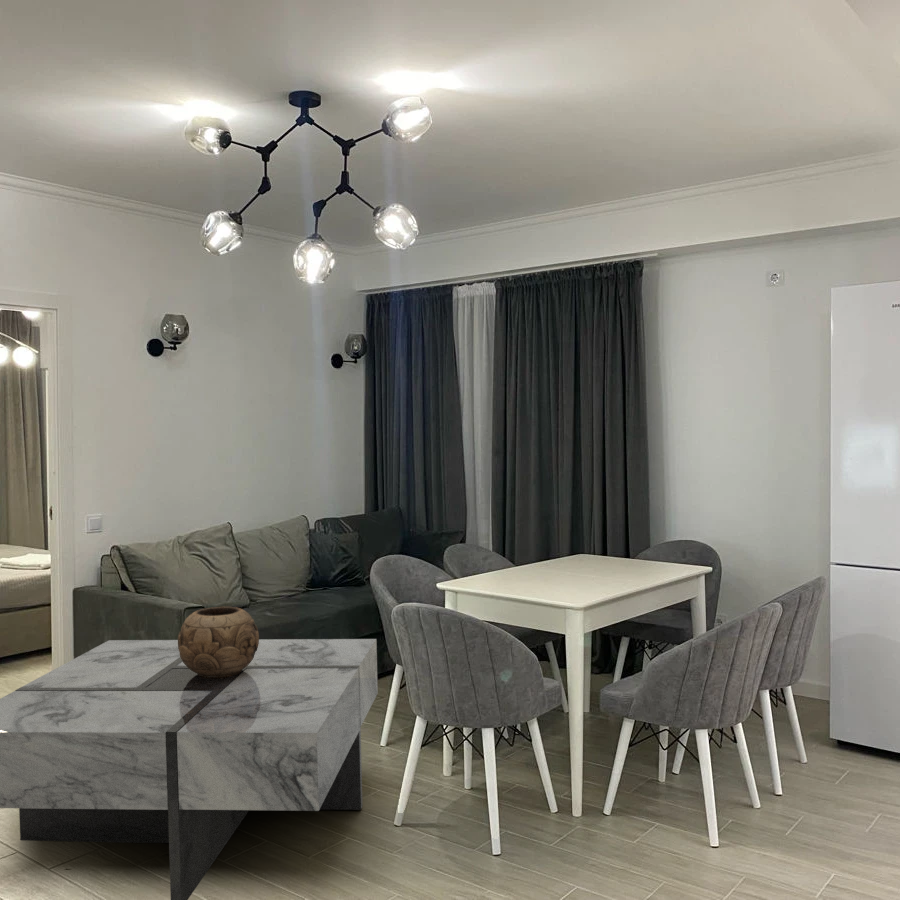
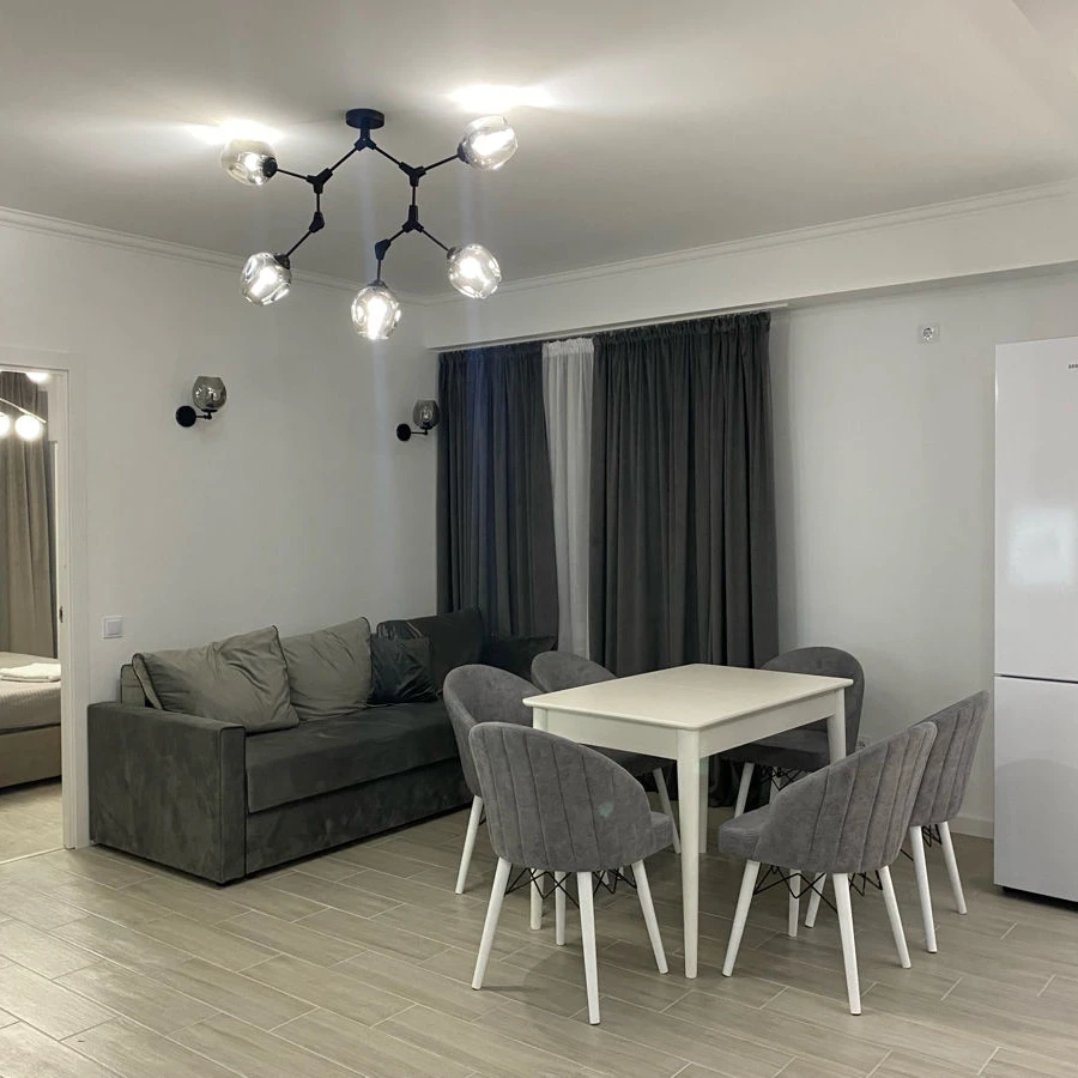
- decorative bowl (218, 640)
- coffee table (195, 750)
